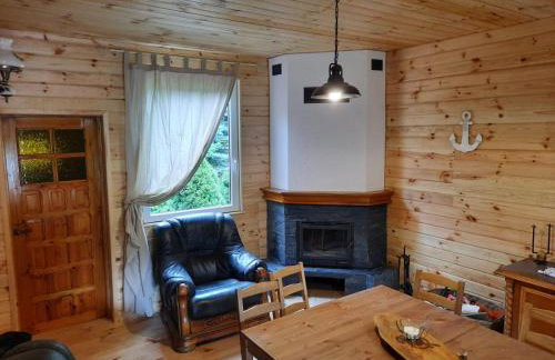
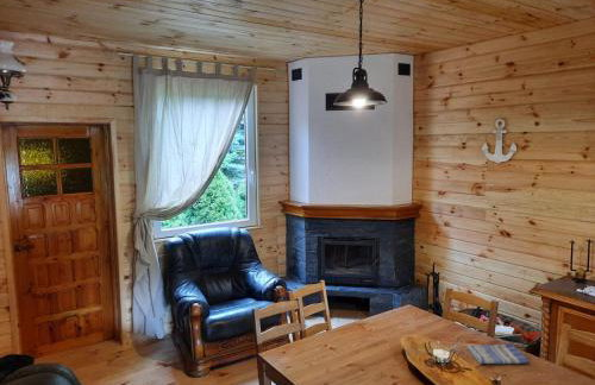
+ dish towel (496, 353)
